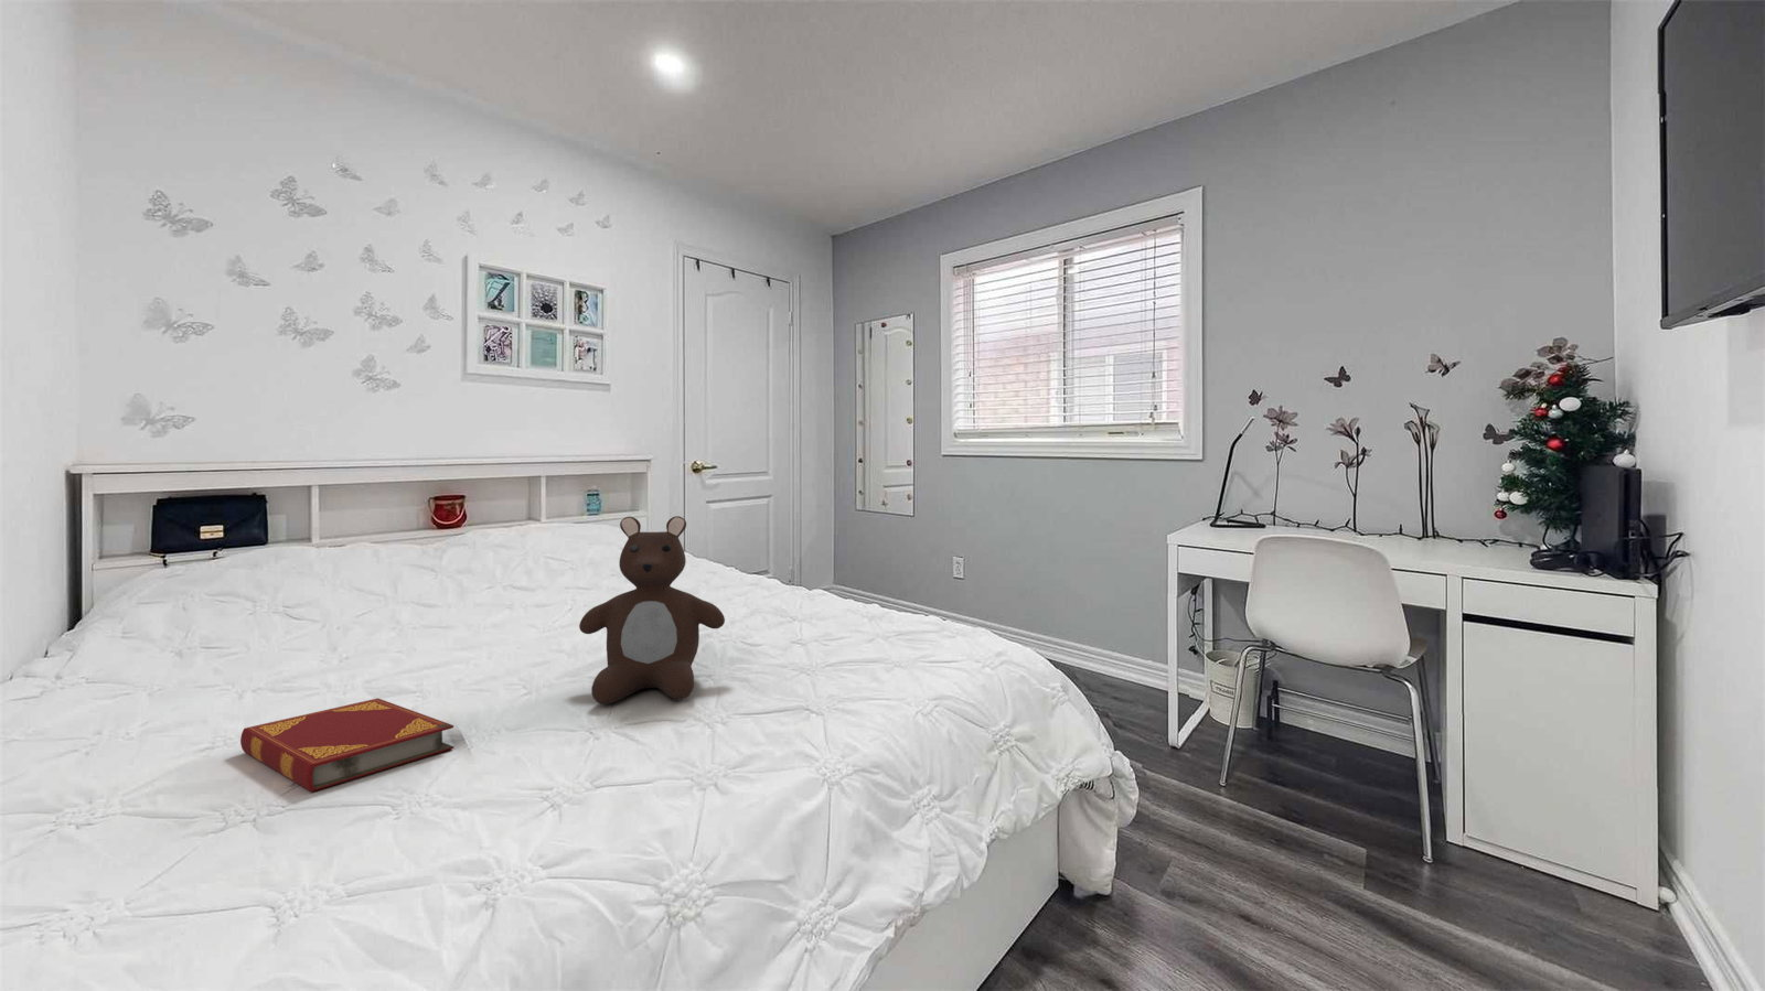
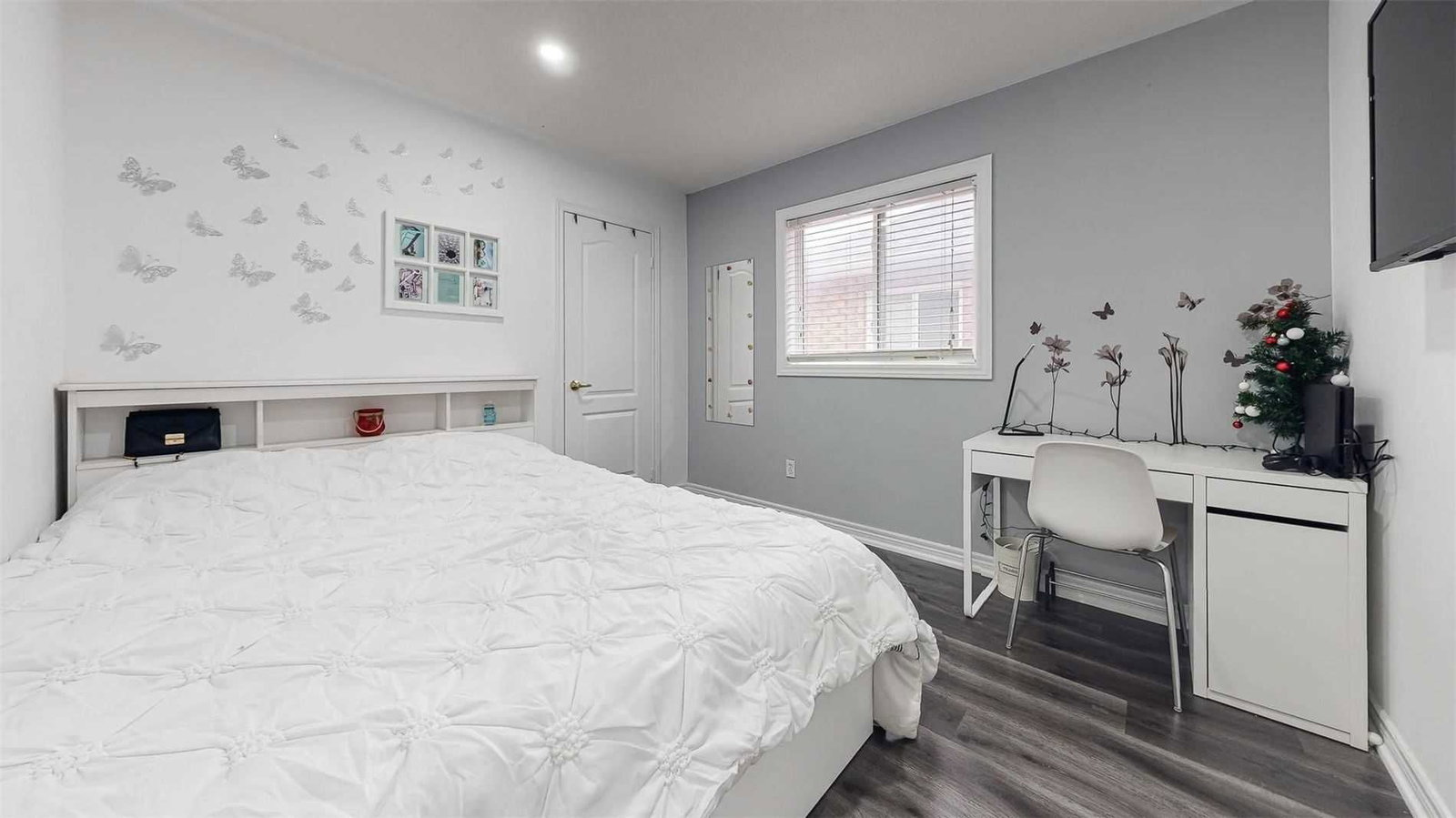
- teddy bear (650, 603)
- hardback book (348, 739)
